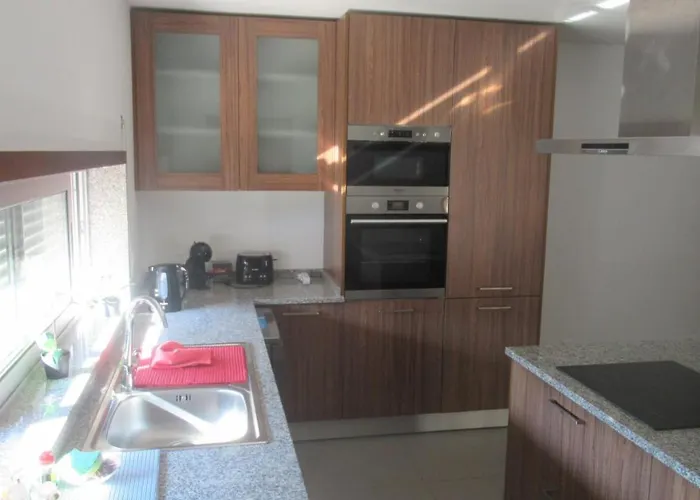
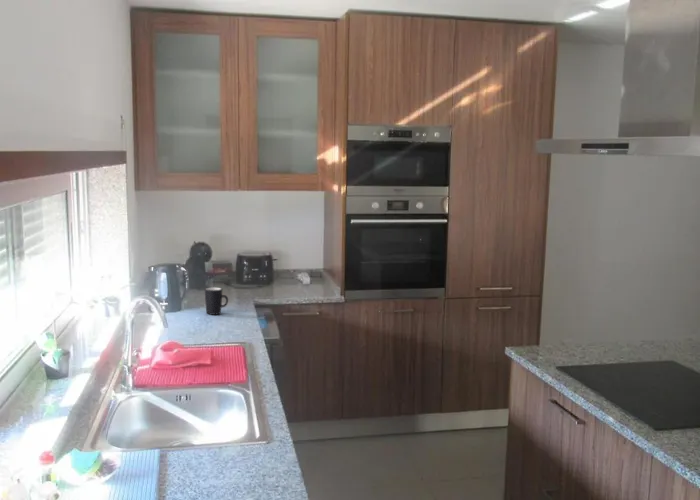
+ mug (216, 301)
